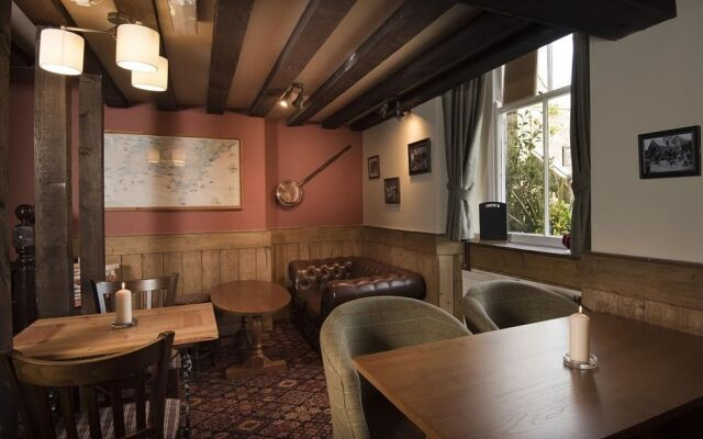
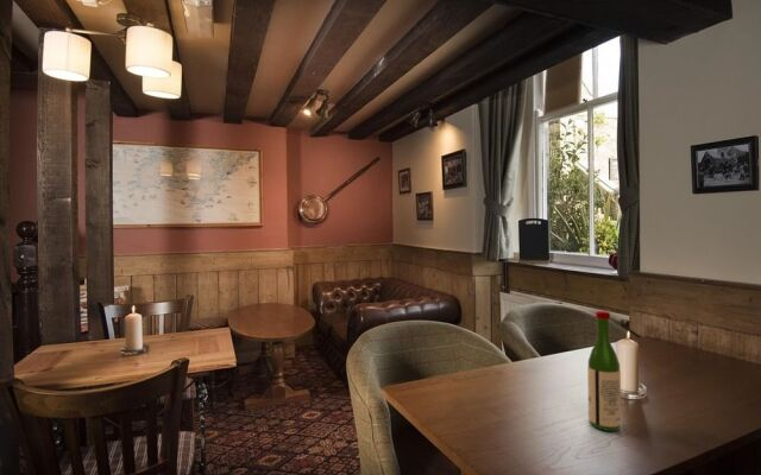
+ wine bottle (603, 368)
